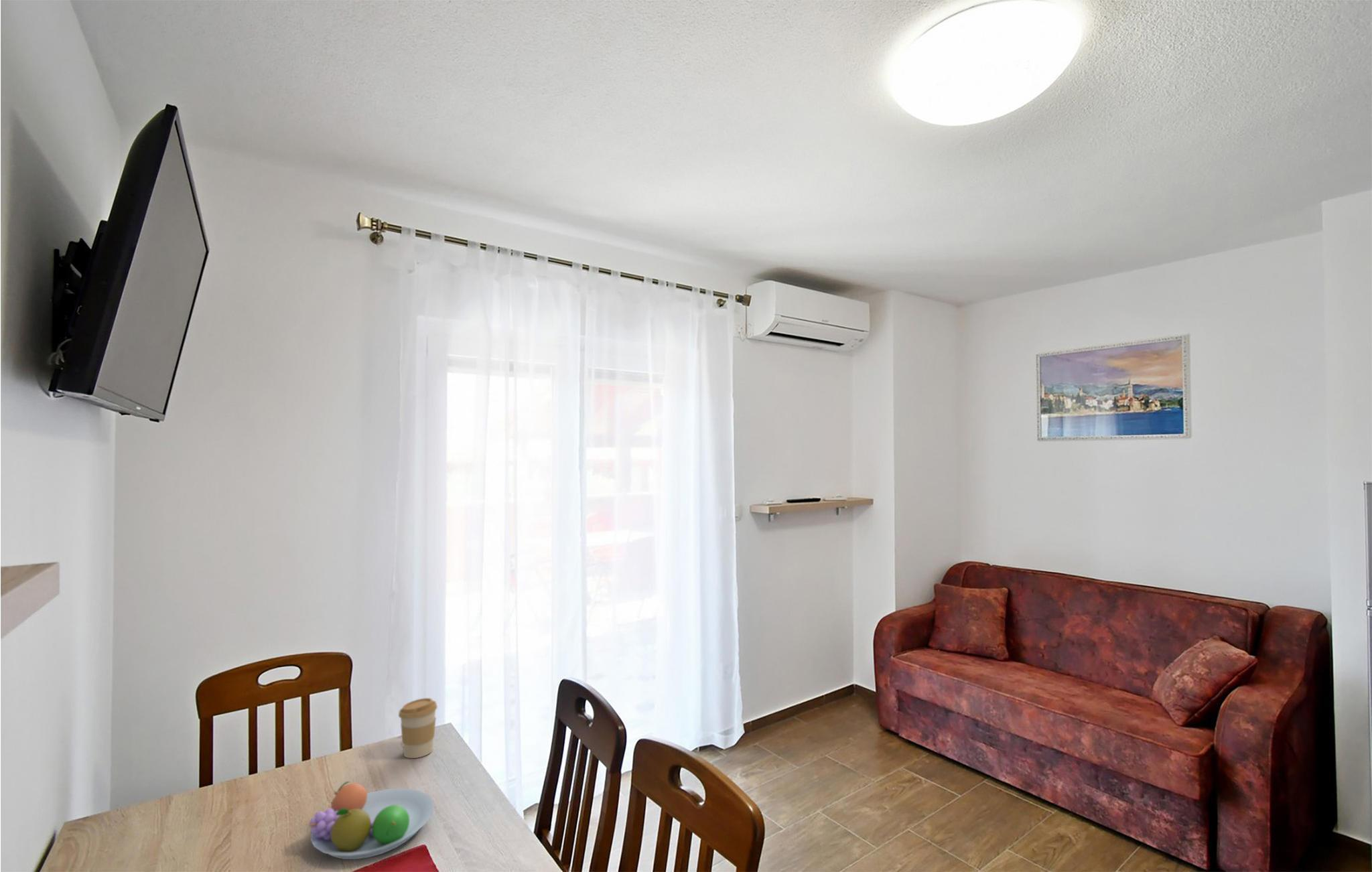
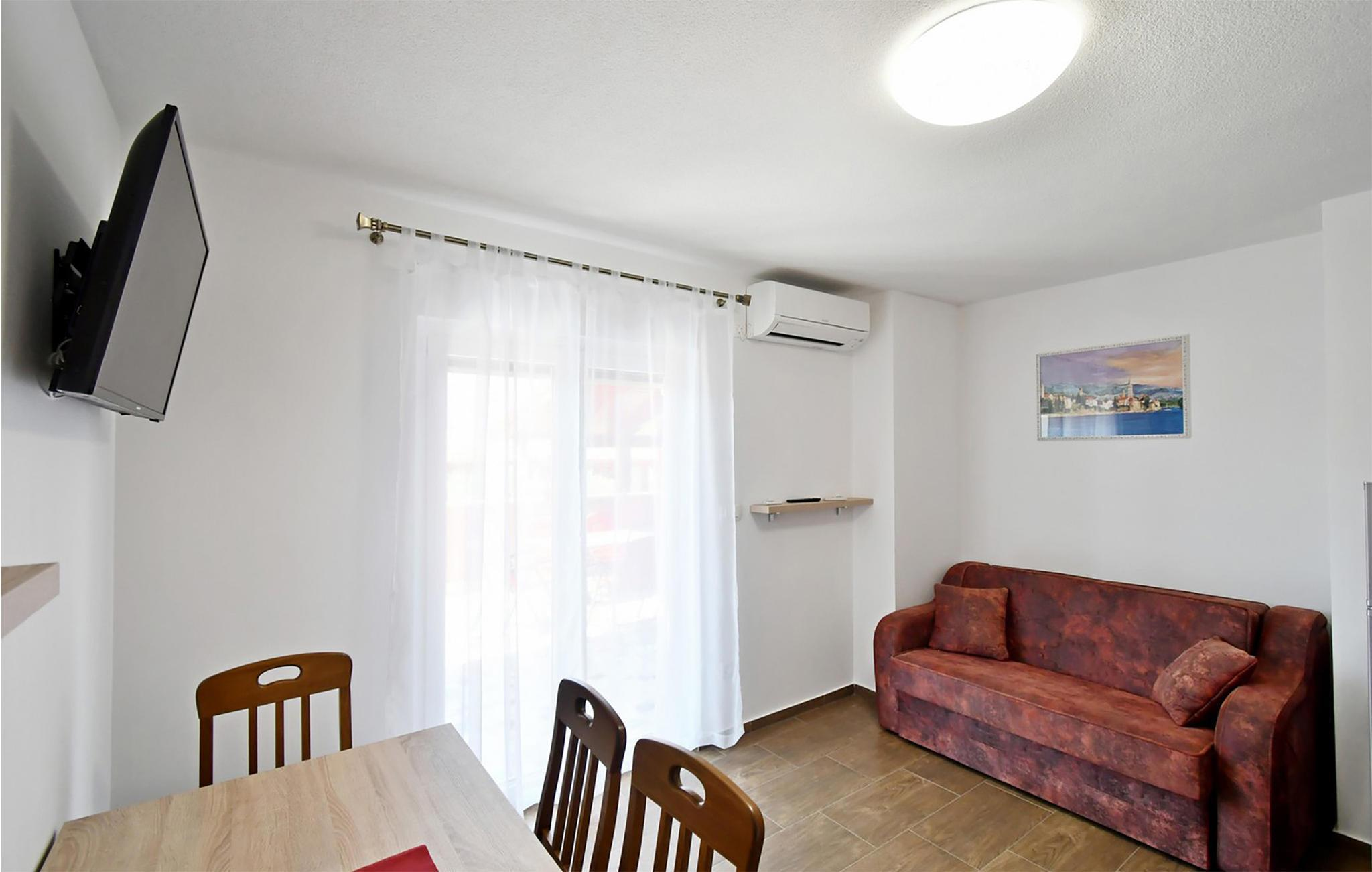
- coffee cup (418, 727)
- fruit bowl (374, 810)
